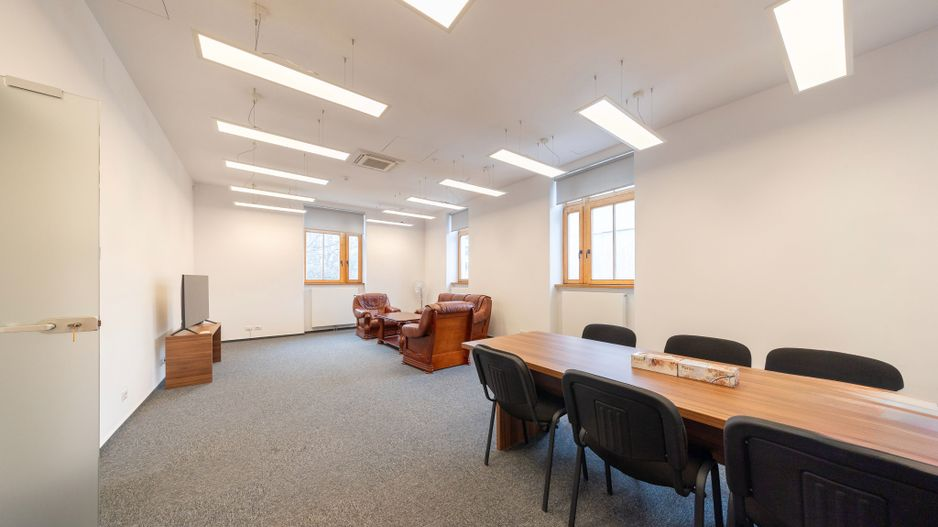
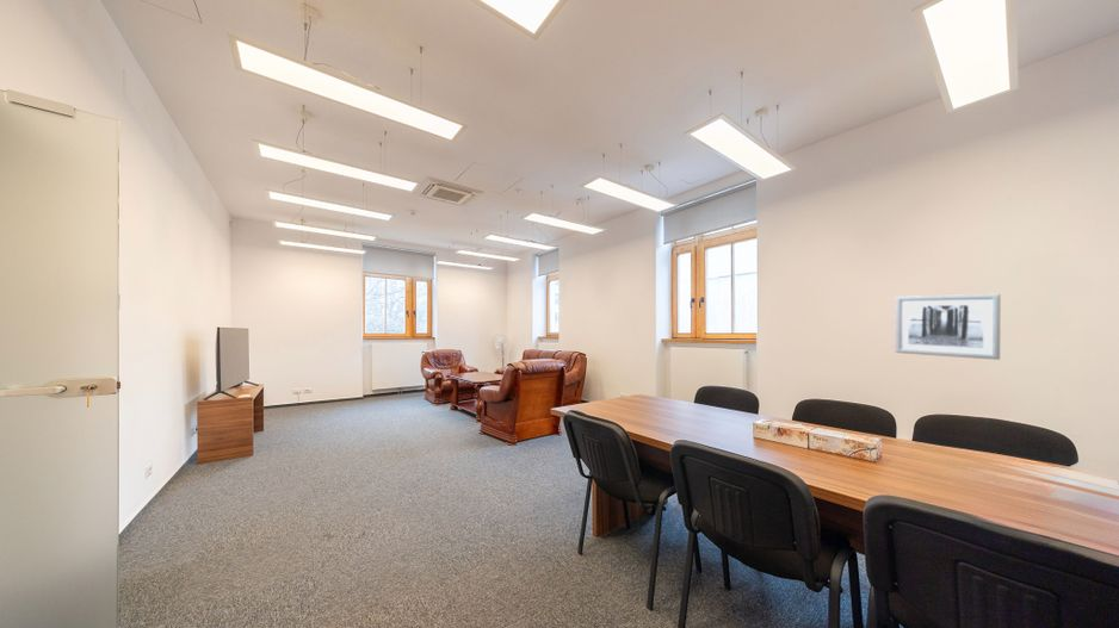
+ wall art (944, 325)
